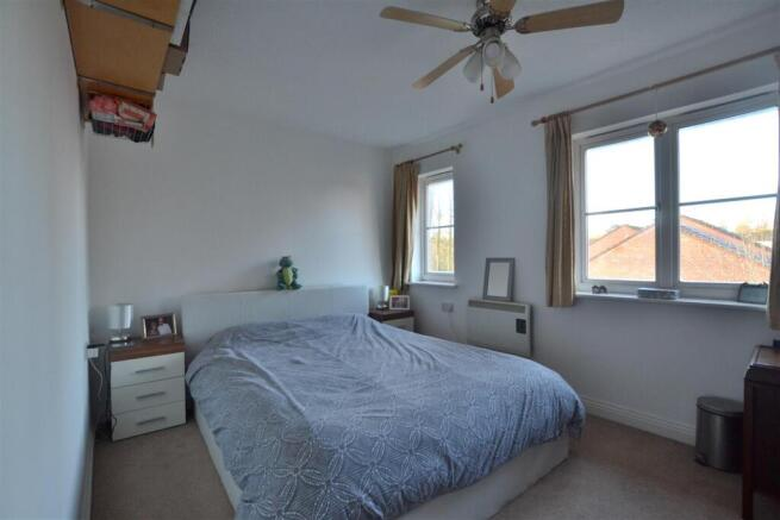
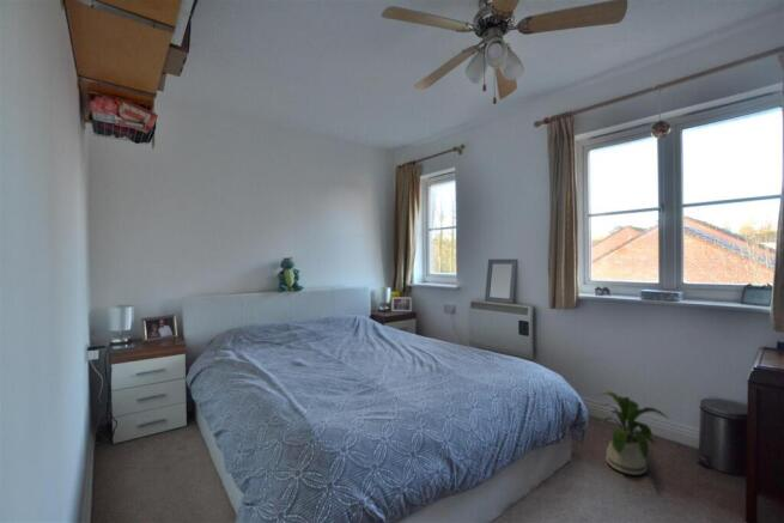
+ house plant (632, 426)
